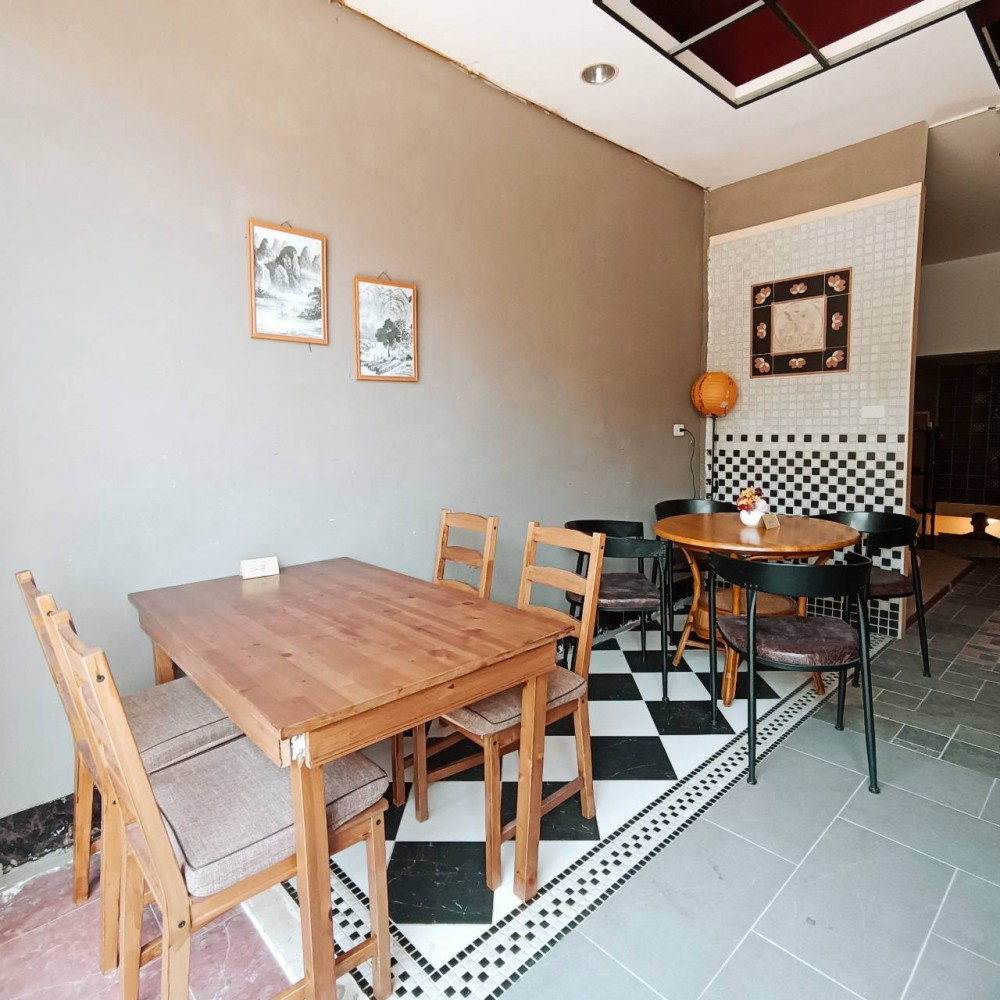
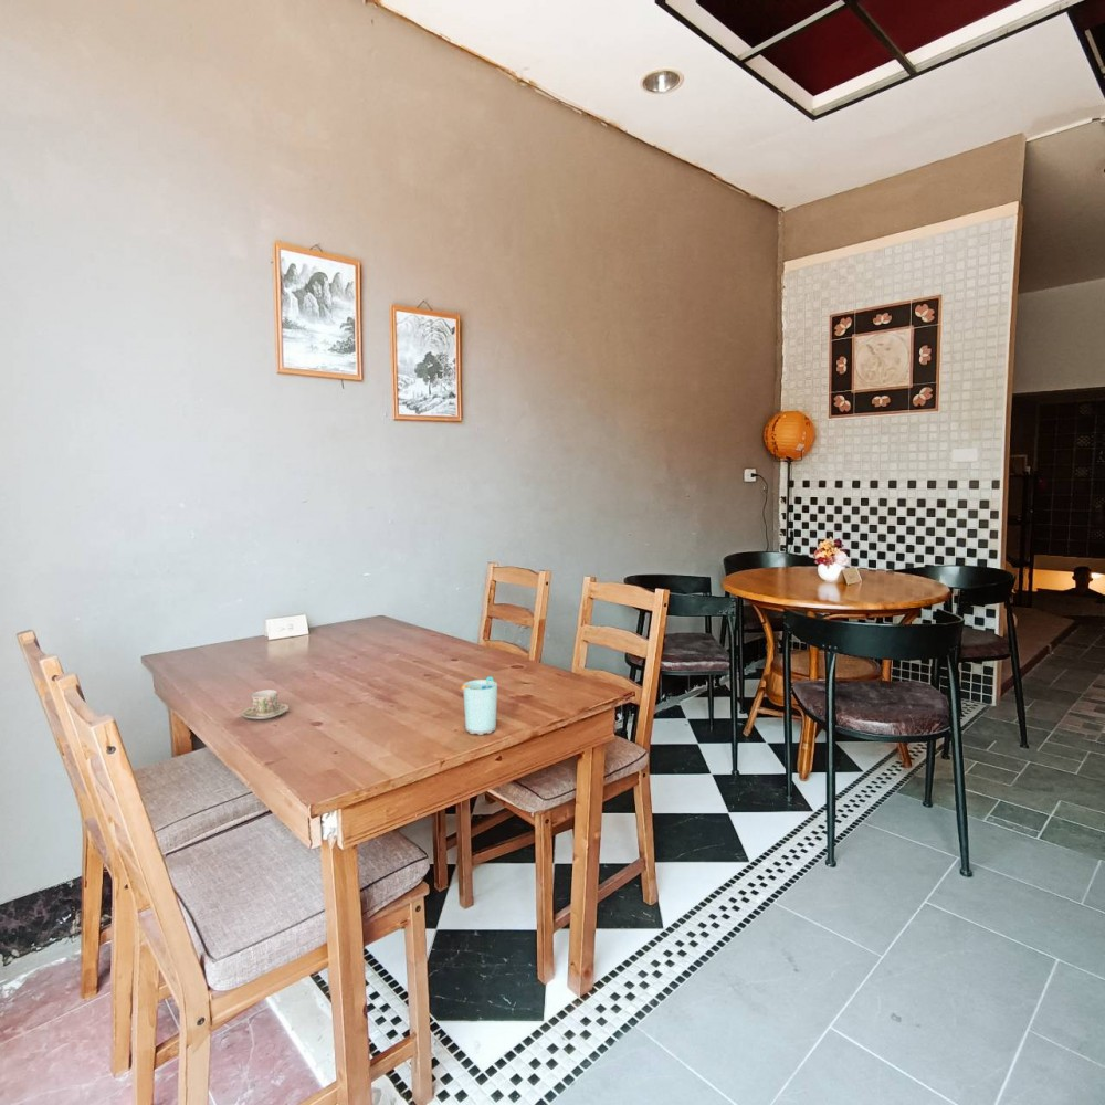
+ cup (480, 702)
+ teacup (264, 704)
